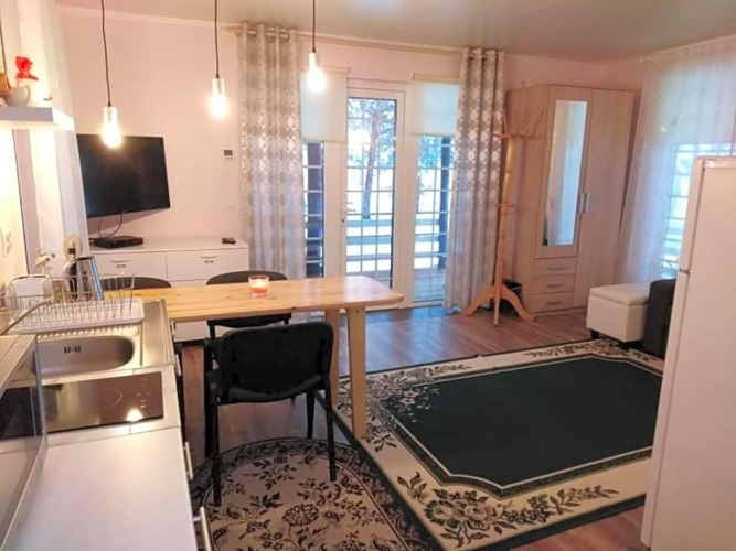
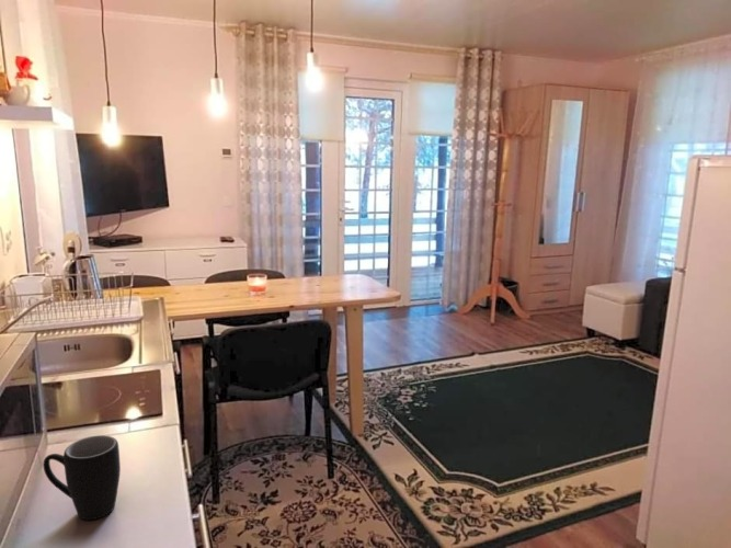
+ mug (81, 478)
